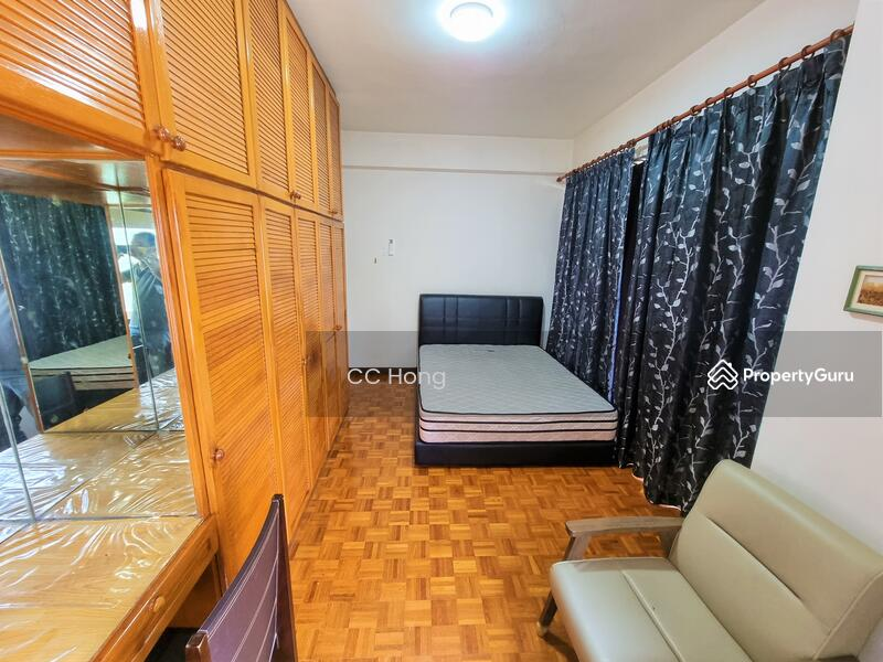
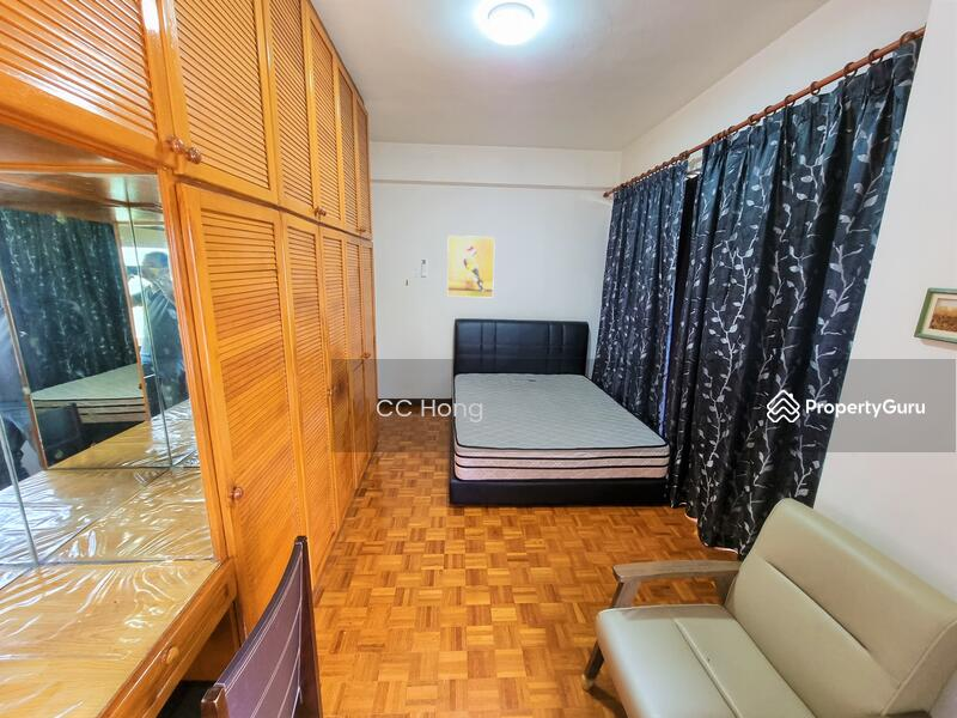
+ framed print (470, 267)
